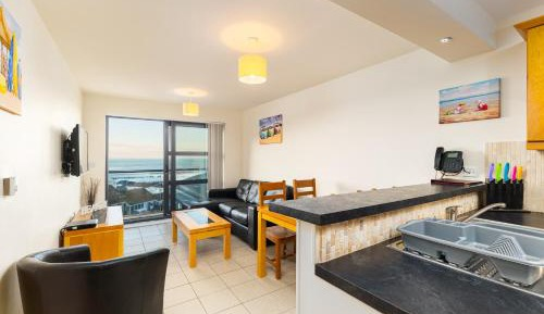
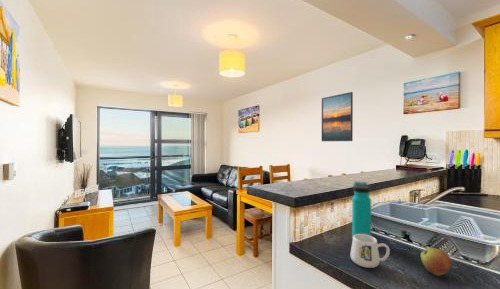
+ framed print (336, 118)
+ mug (369, 251)
+ apple (435, 261)
+ water bottle (361, 211)
